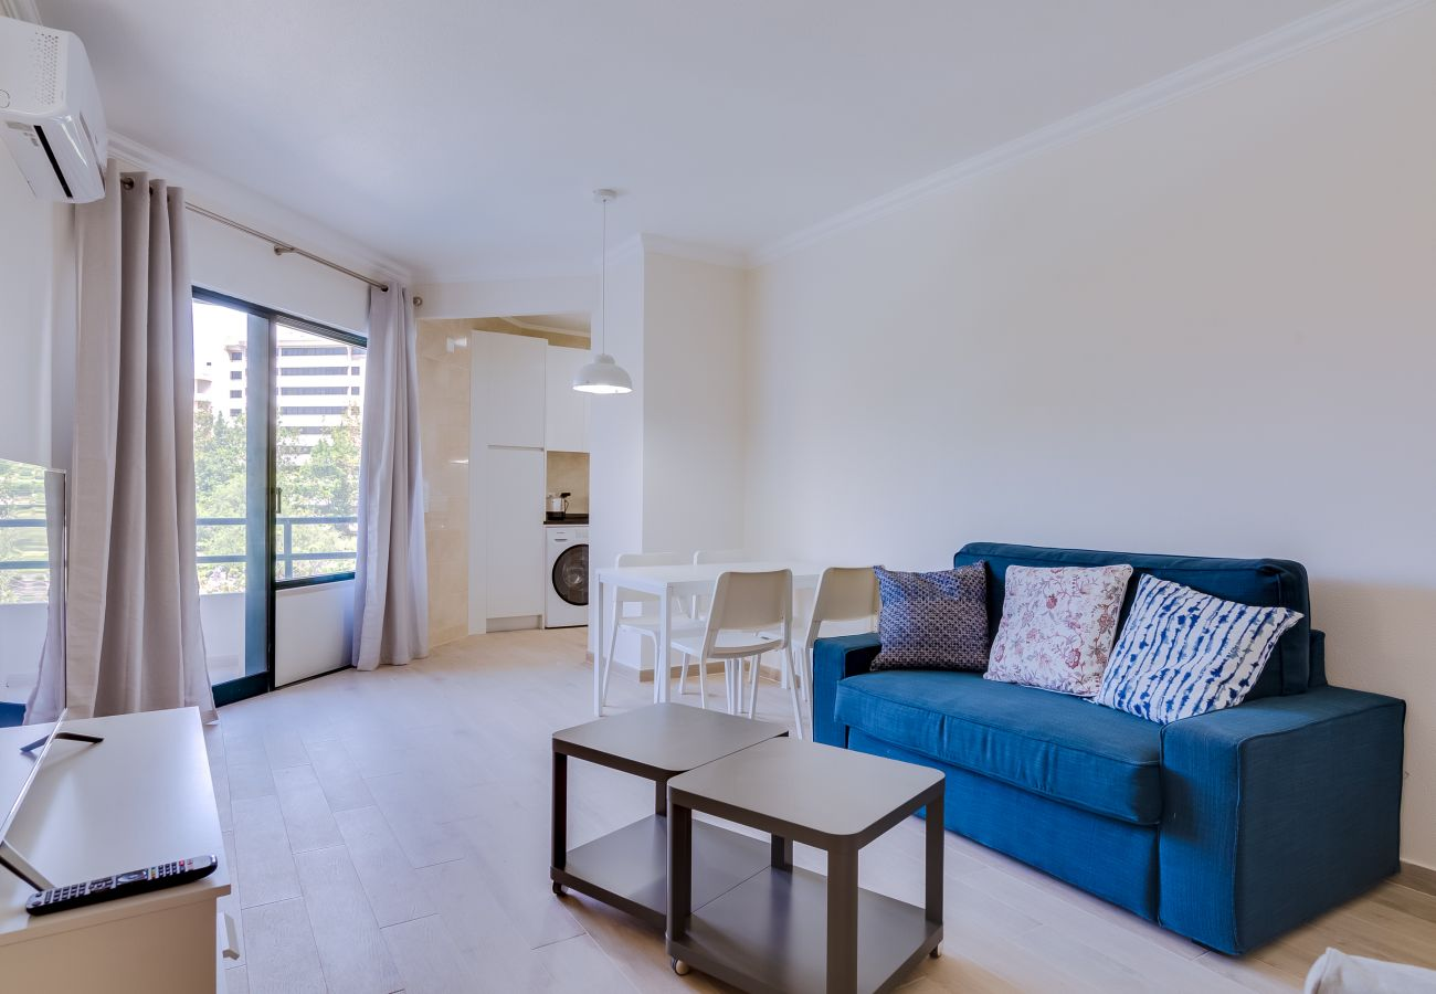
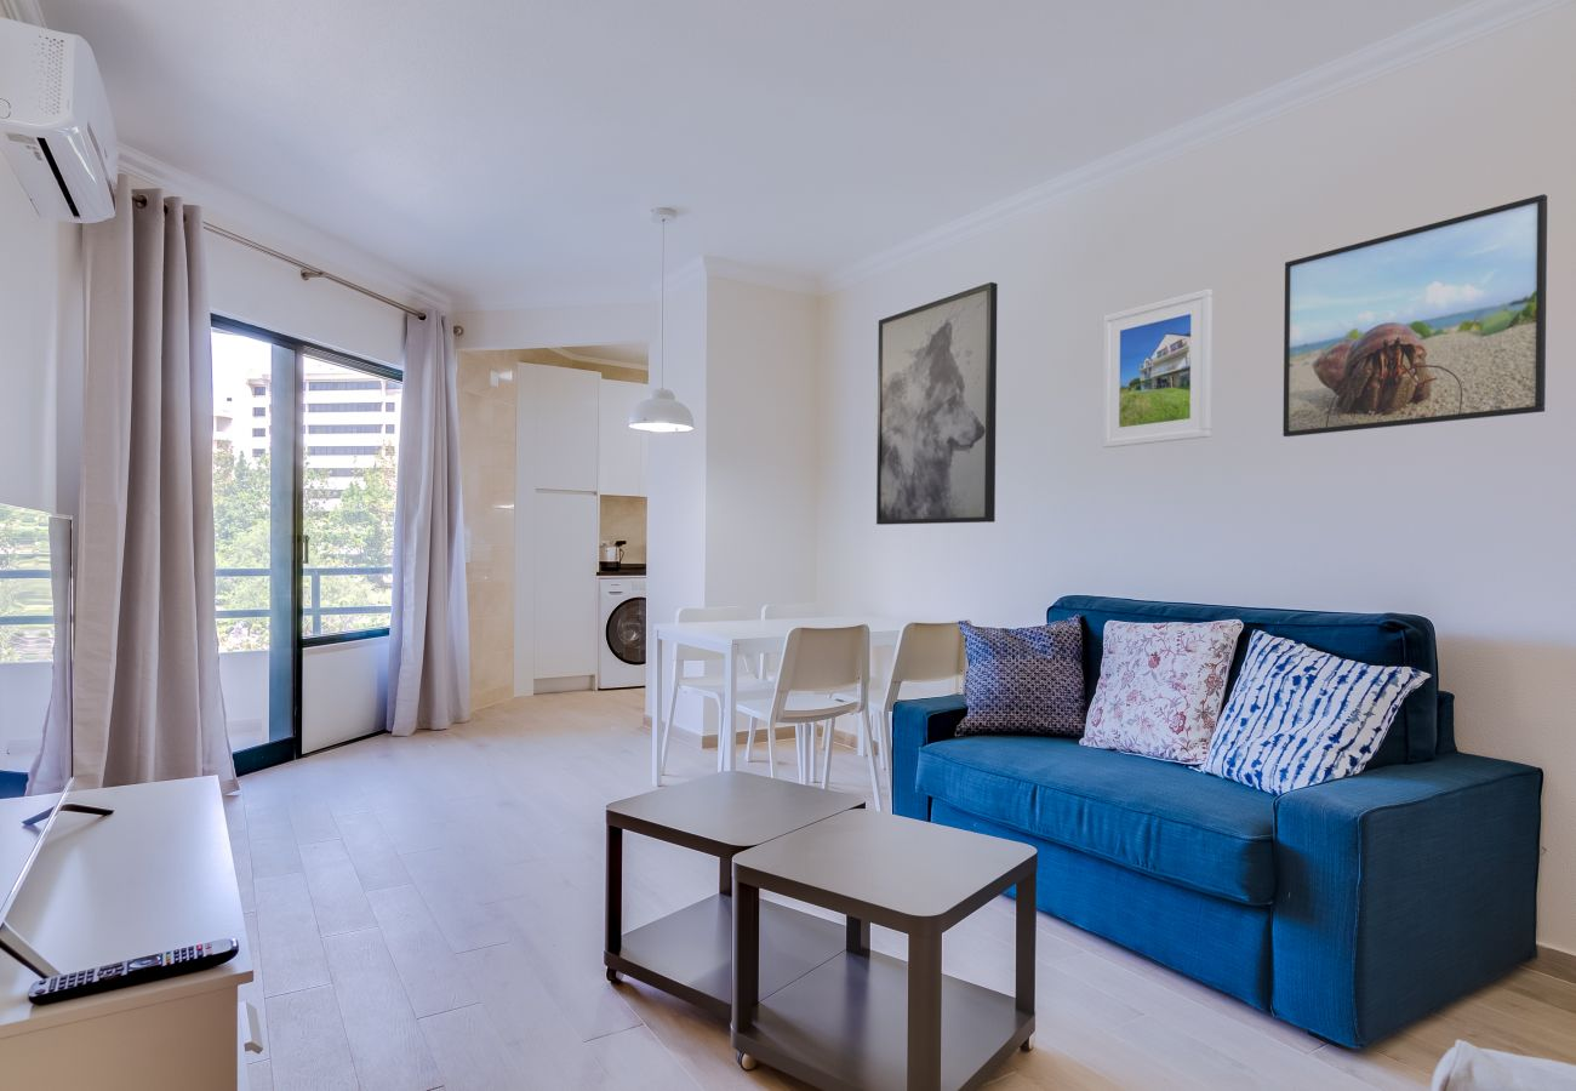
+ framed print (1154, 372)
+ wall art (931, 413)
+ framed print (1400, 329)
